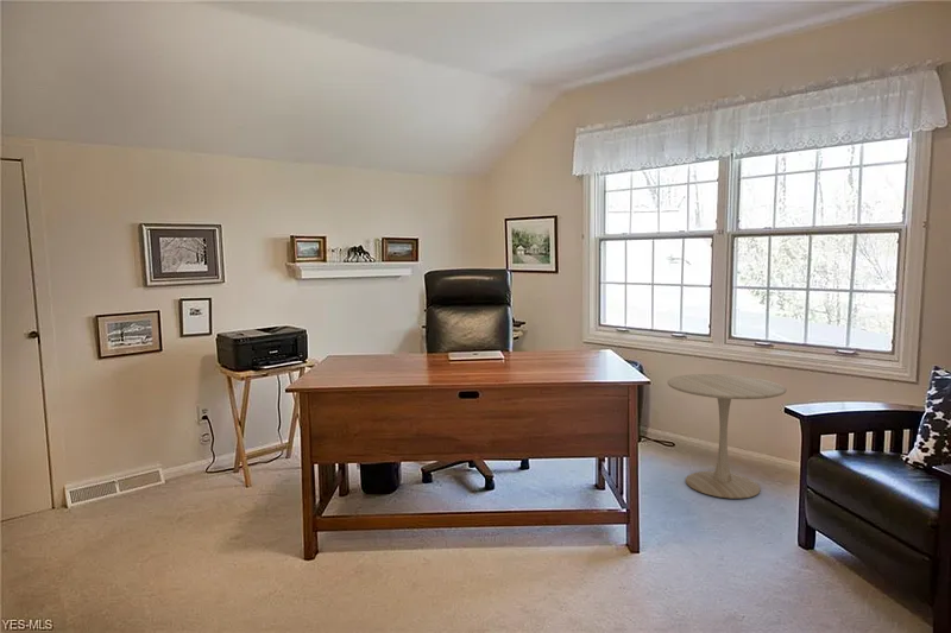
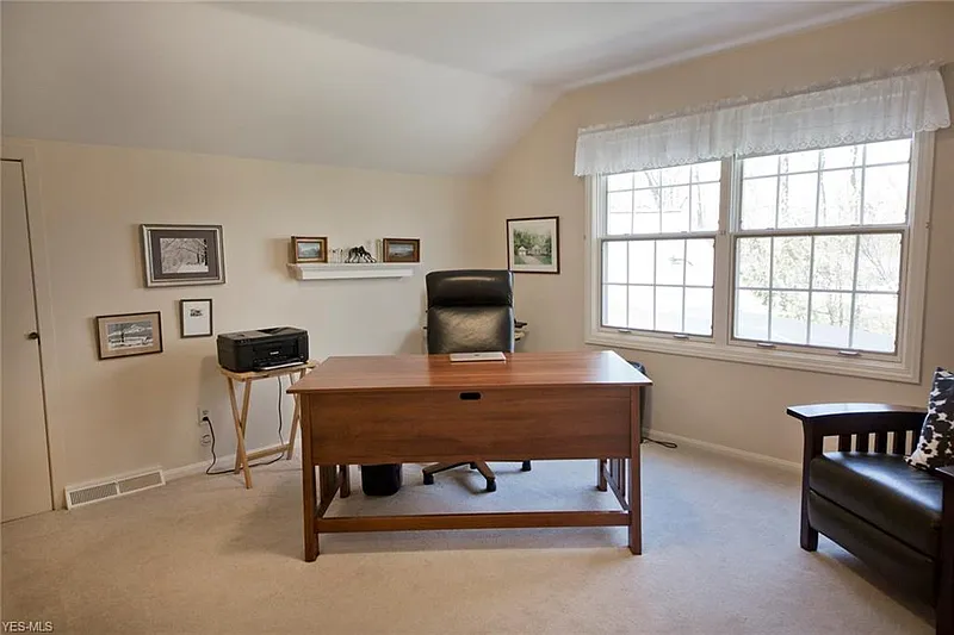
- side table (723, 435)
